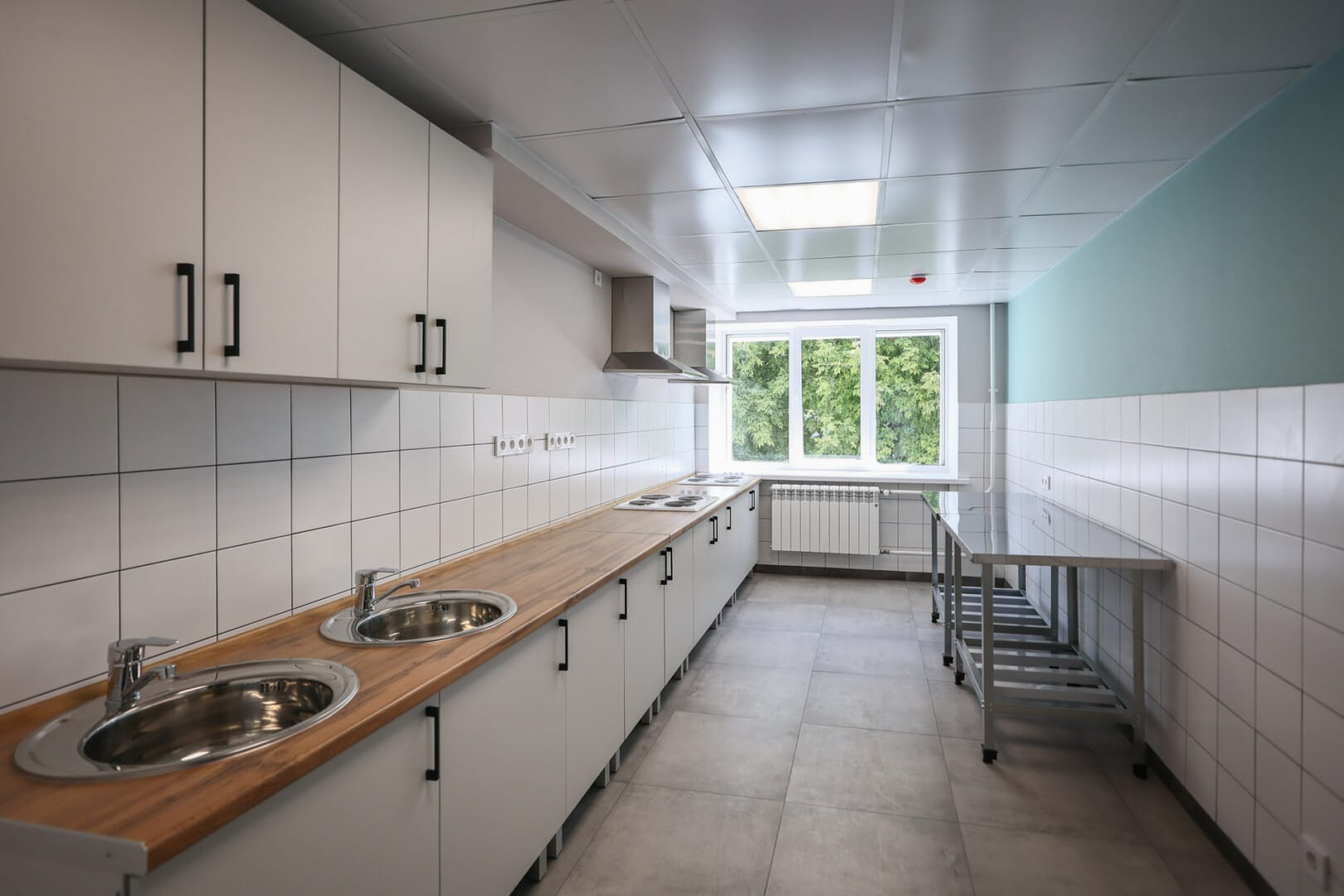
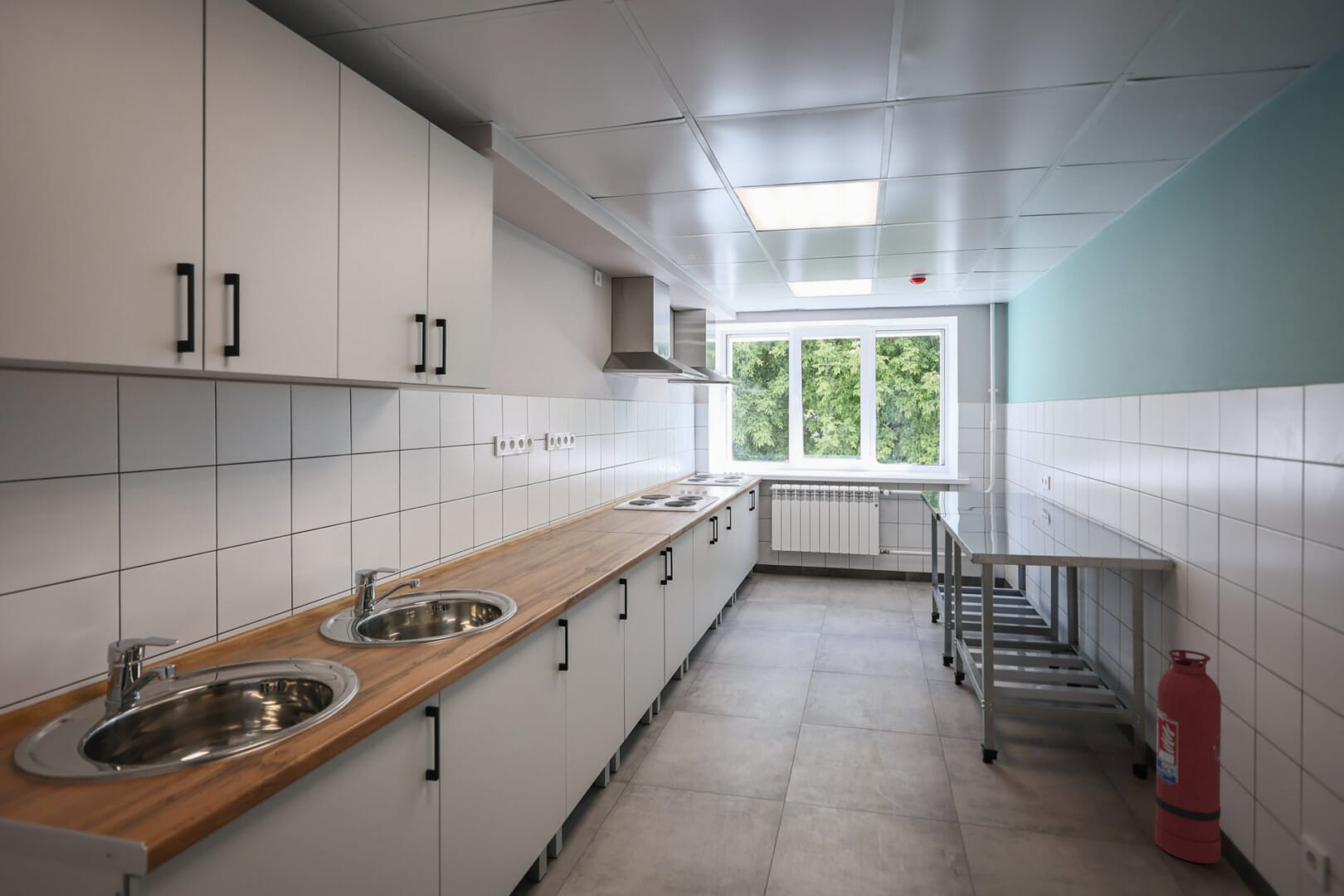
+ fire extinguisher (1184, 747)
